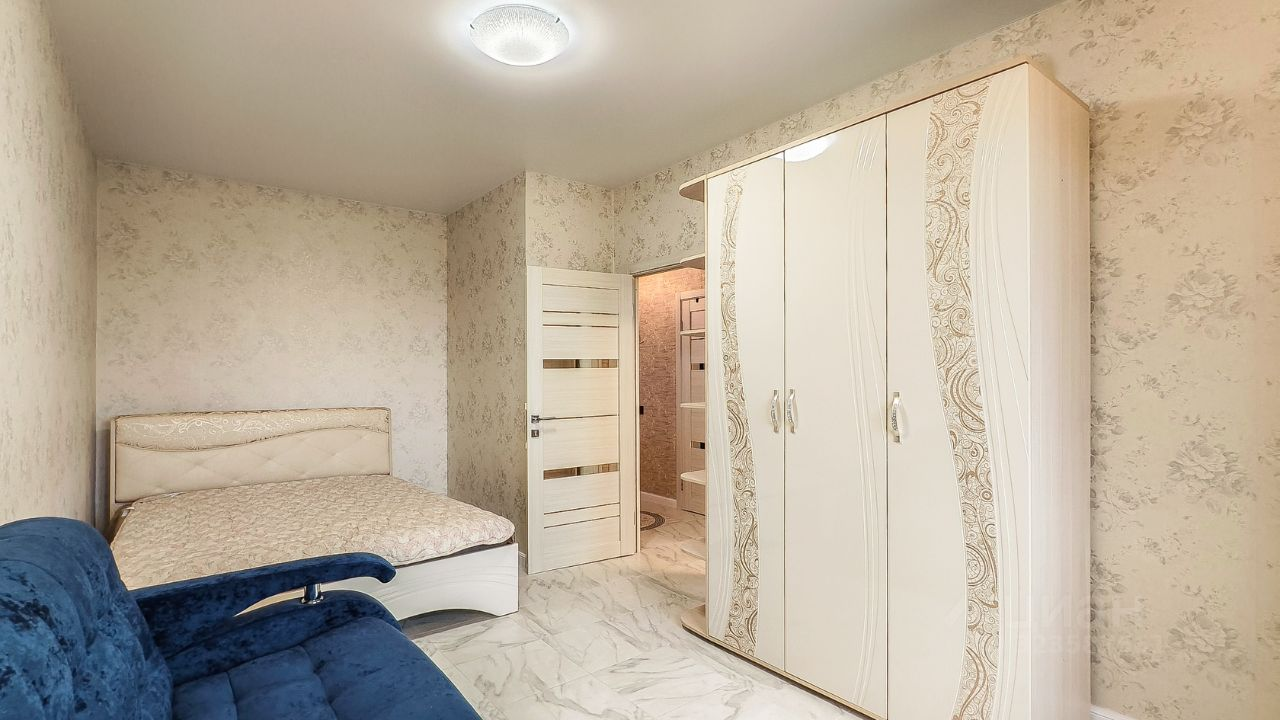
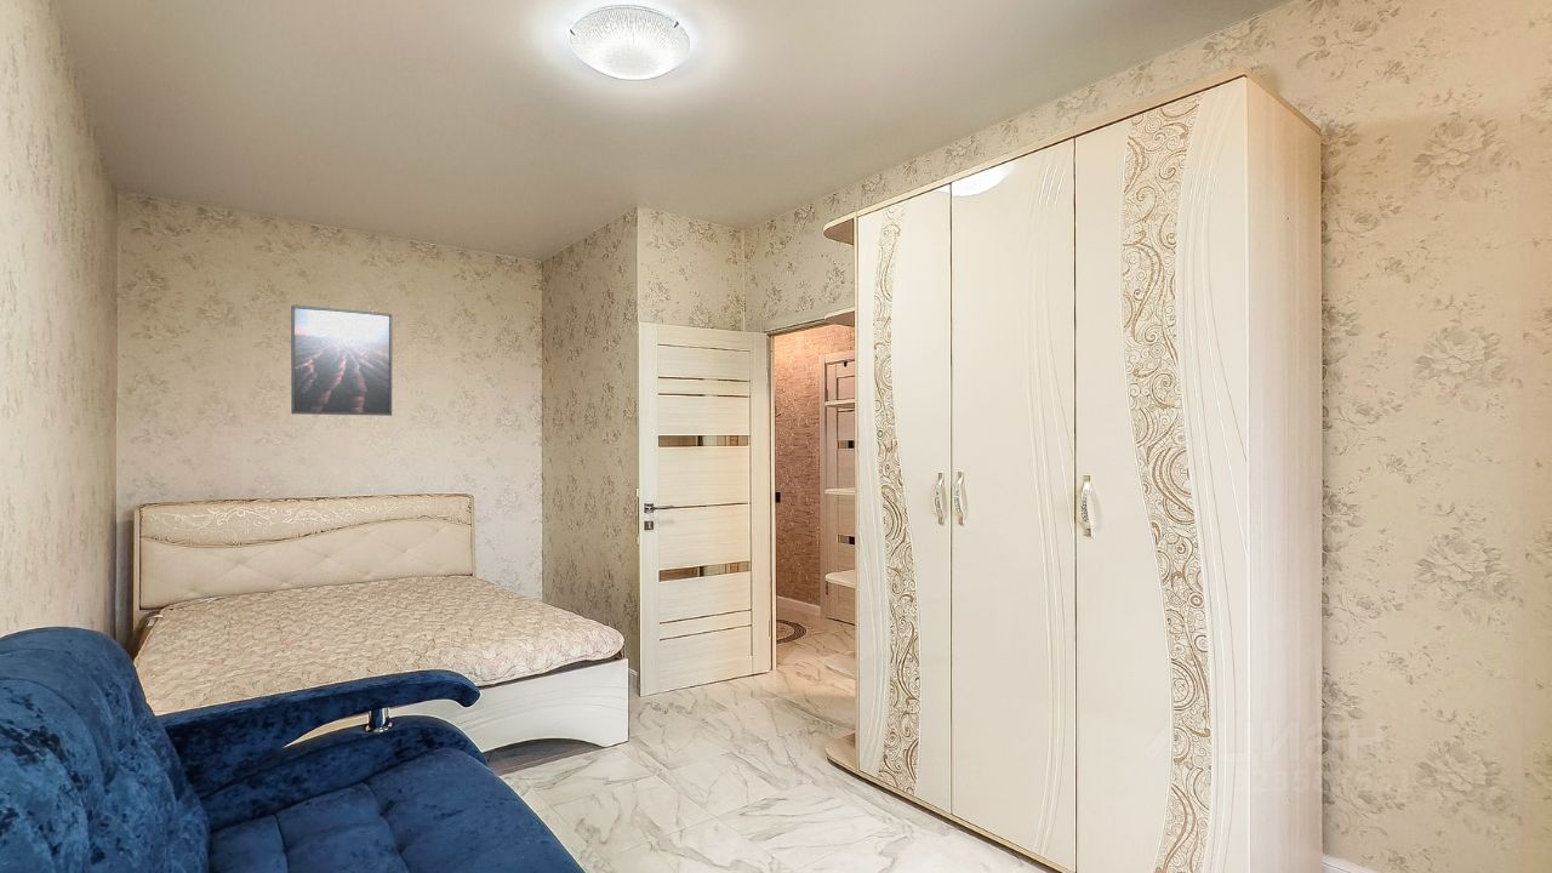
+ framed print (343, 361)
